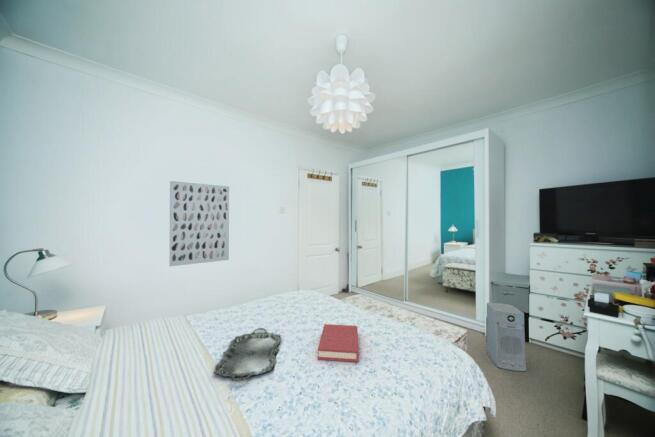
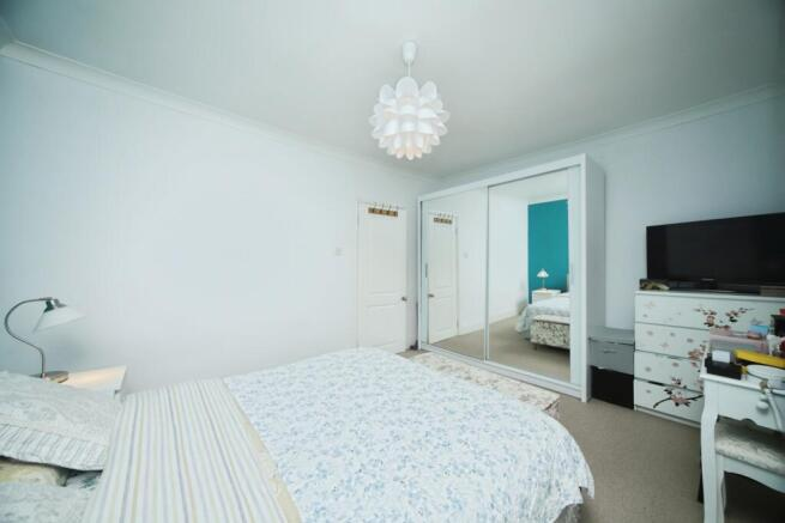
- air purifier (504, 334)
- wall art (201, 223)
- hardback book (339, 341)
- serving tray (251, 351)
